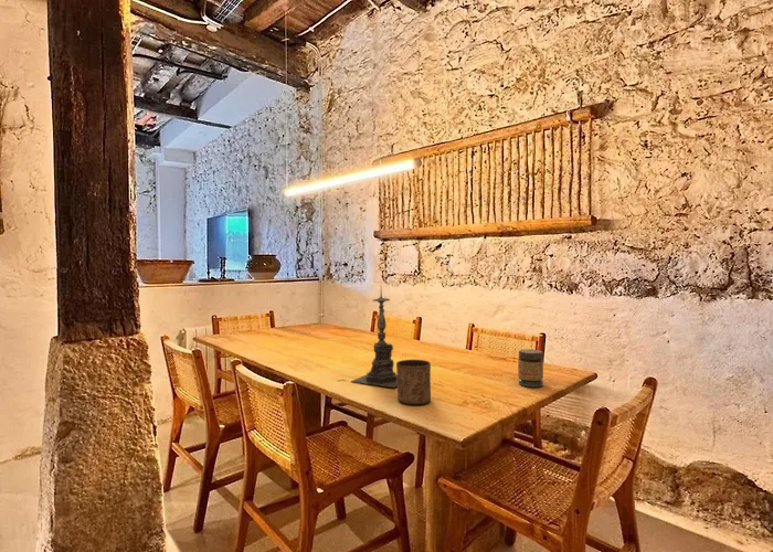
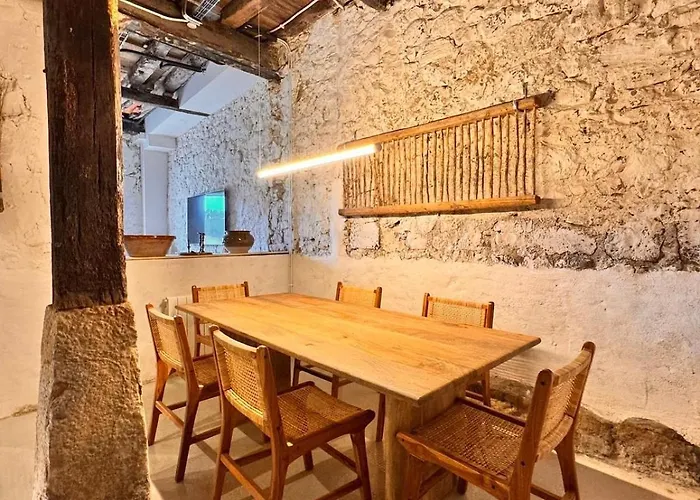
- cup (413, 381)
- jar (530, 368)
- candle holder (382, 332)
